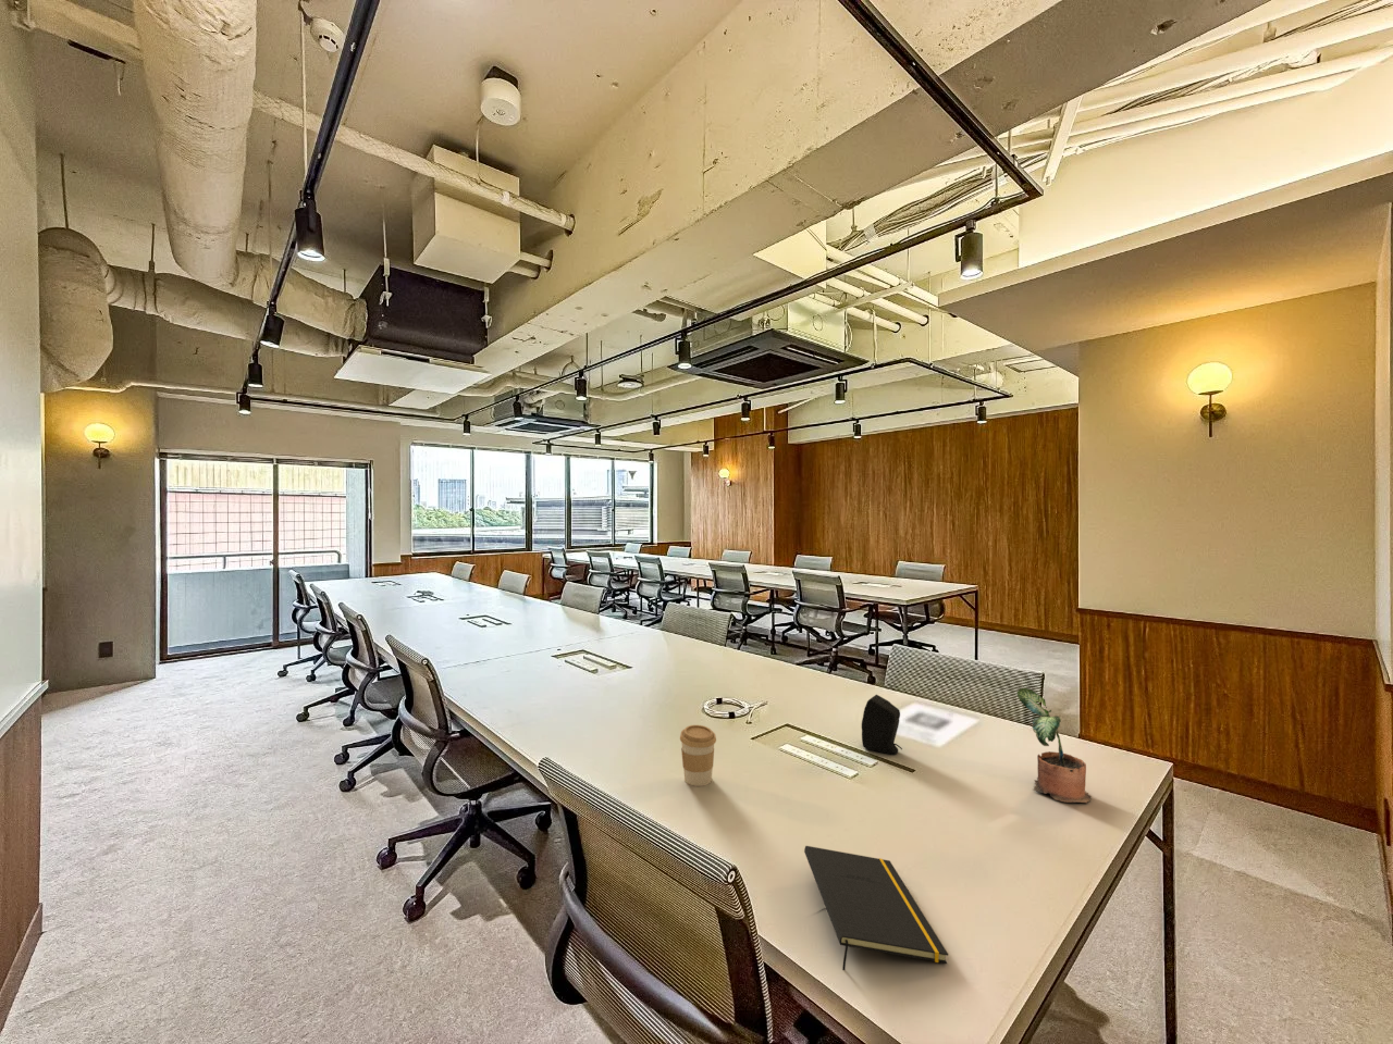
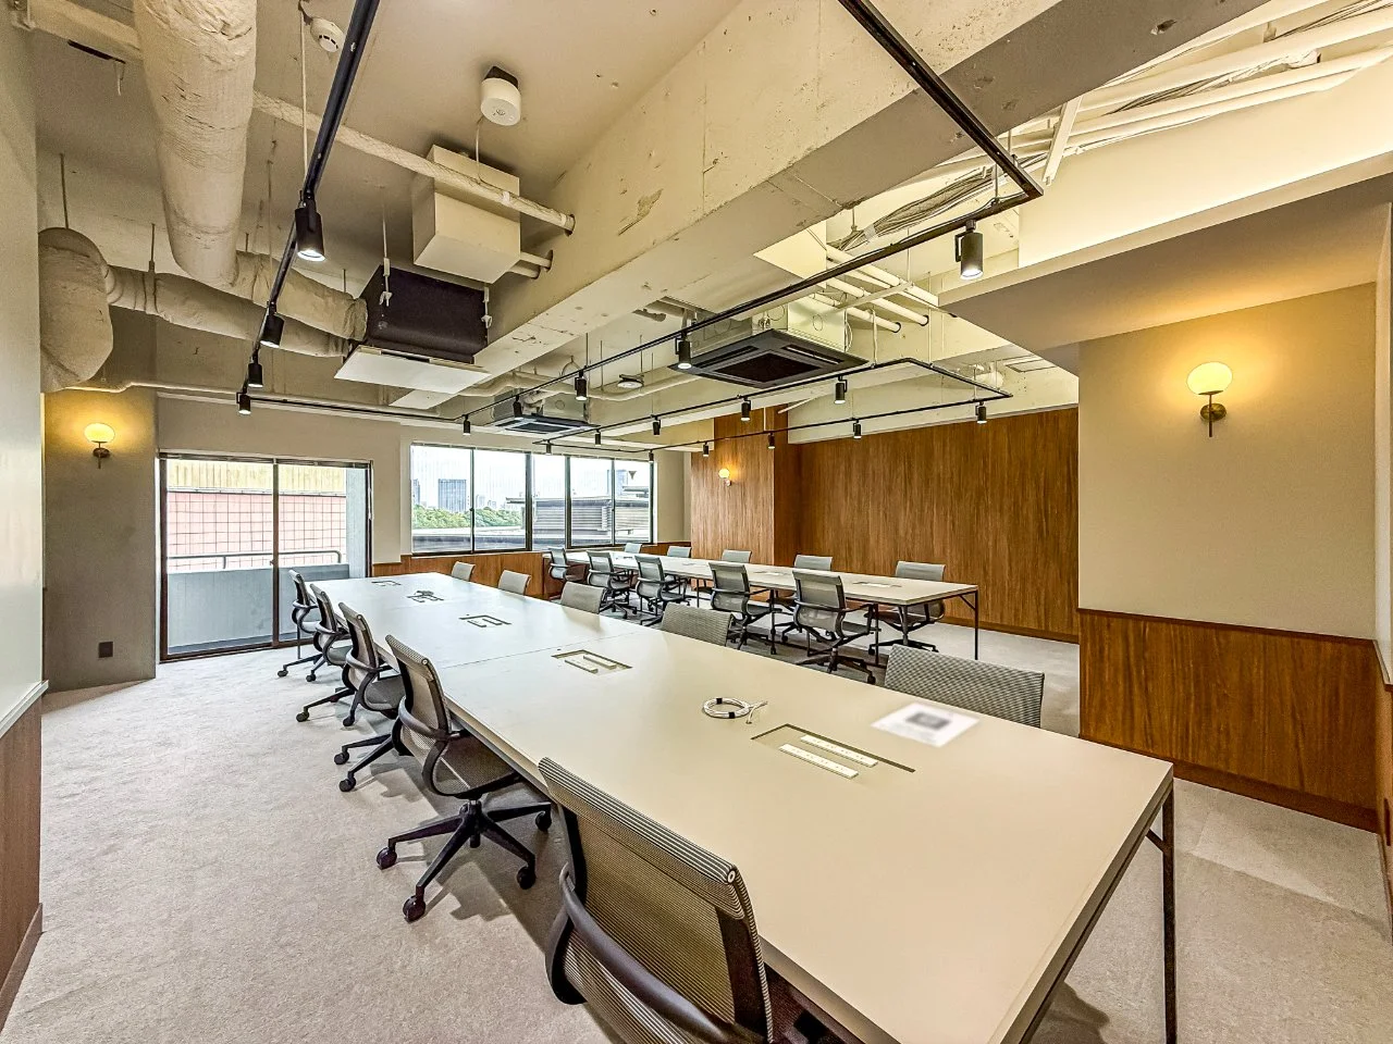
- coffee cup (698, 753)
- notepad (868, 897)
- potted plant (1047, 744)
- speaker (883, 723)
